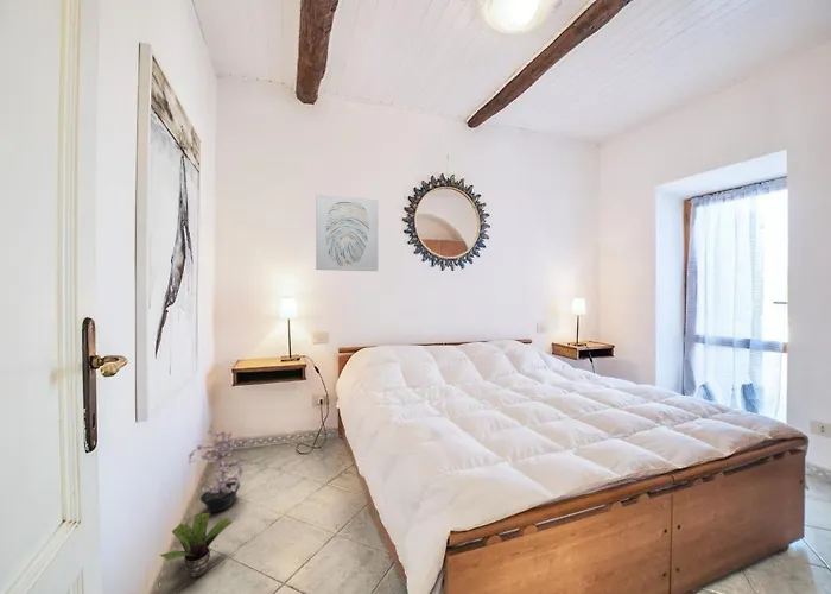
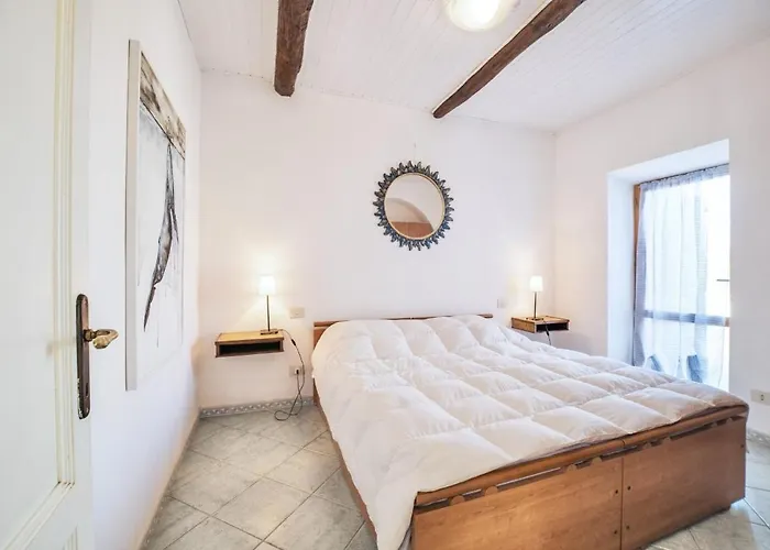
- wall art (347, 233)
- potted plant (216, 473)
- potted plant (198, 546)
